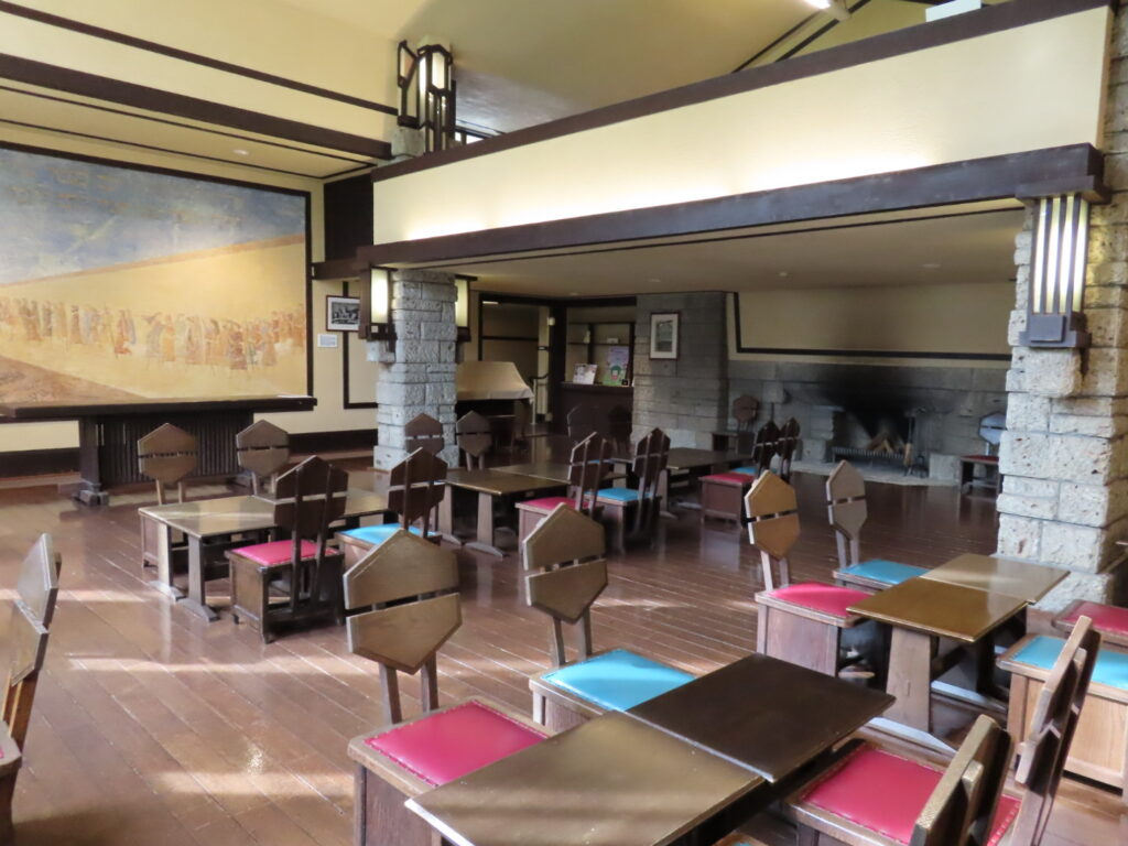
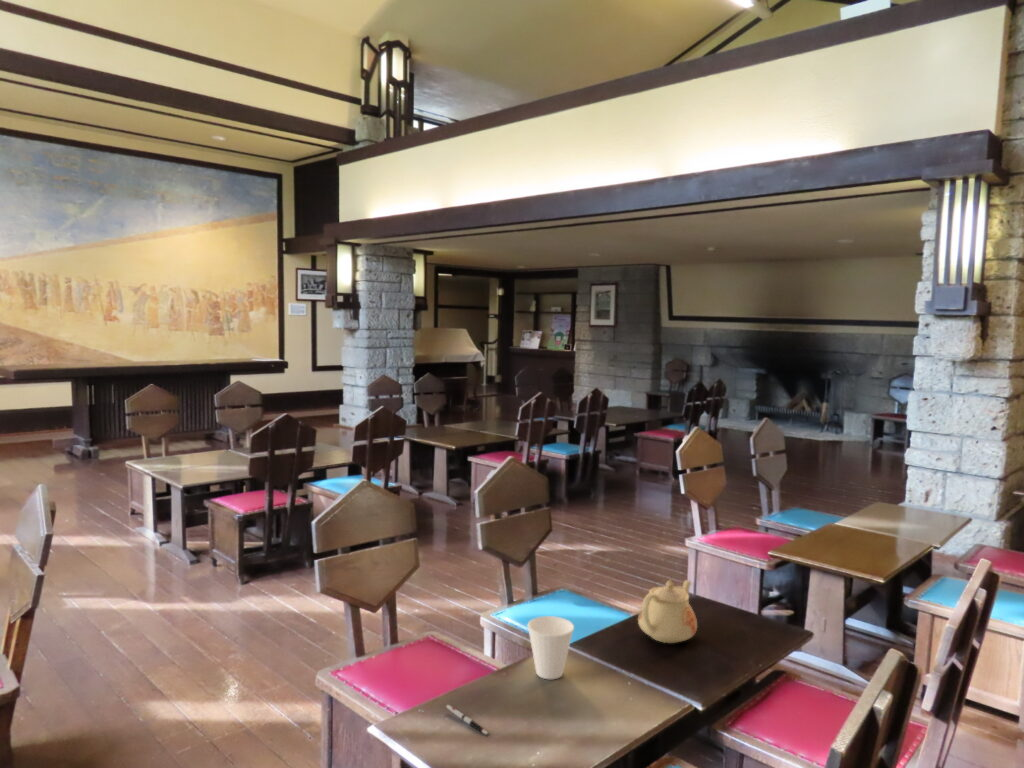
+ cup (550, 649)
+ teapot (667, 607)
+ pen (467, 719)
